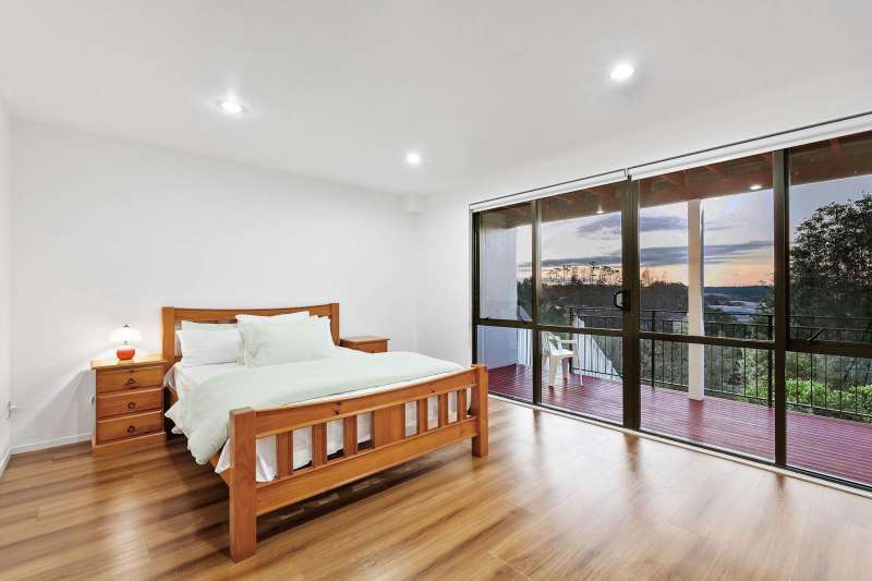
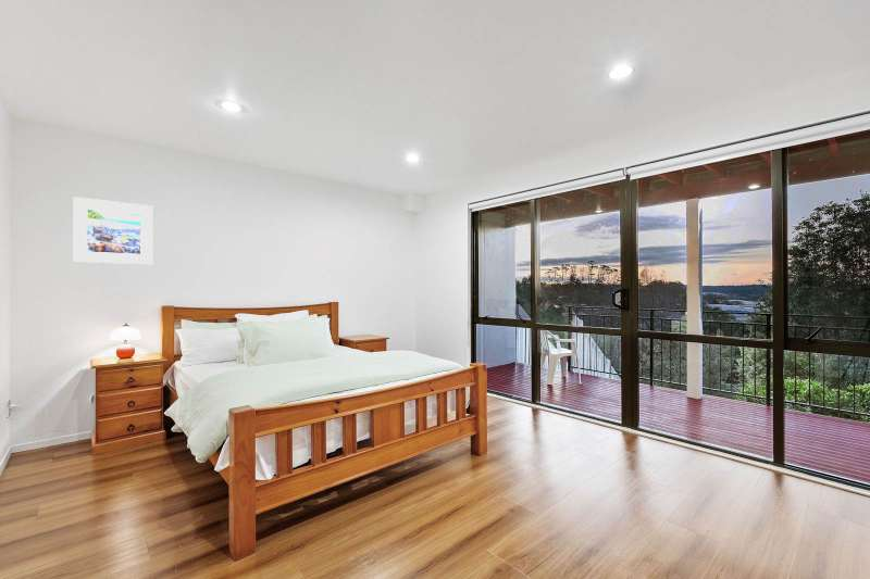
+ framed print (114, 231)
